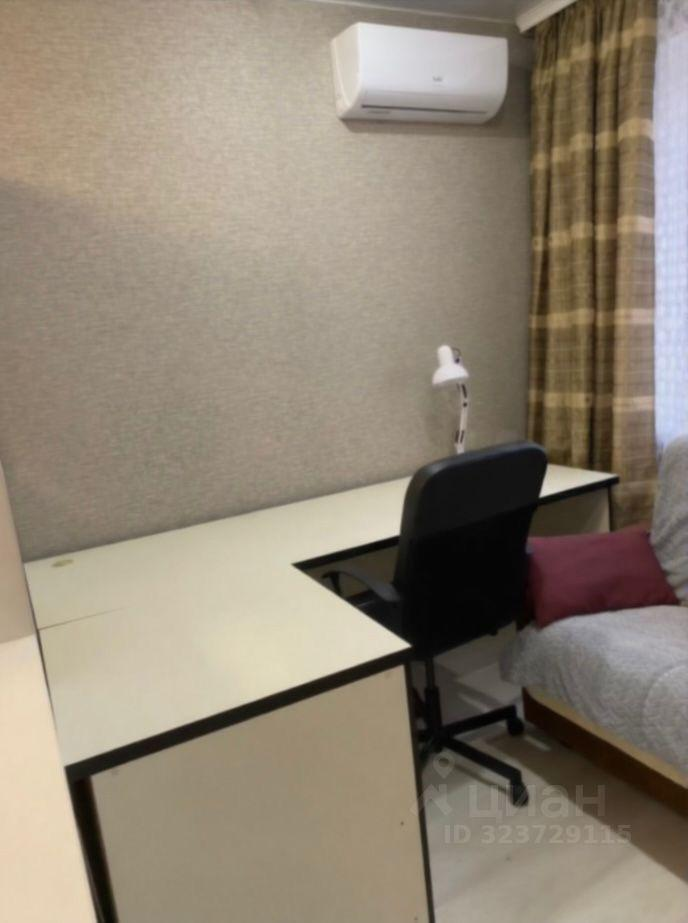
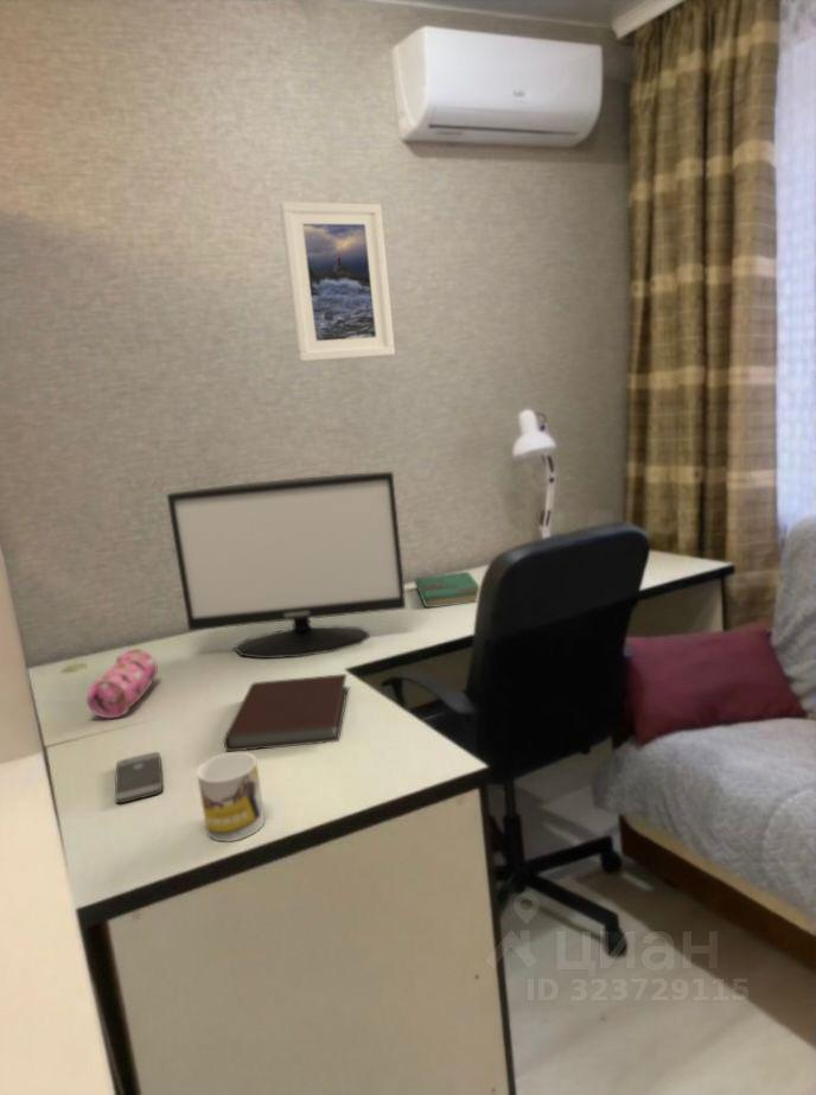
+ pencil case (123, 682)
+ book (447, 588)
+ mug (232, 789)
+ notebook (291, 709)
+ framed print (339, 282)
+ monitor (292, 565)
+ smartphone (139, 776)
